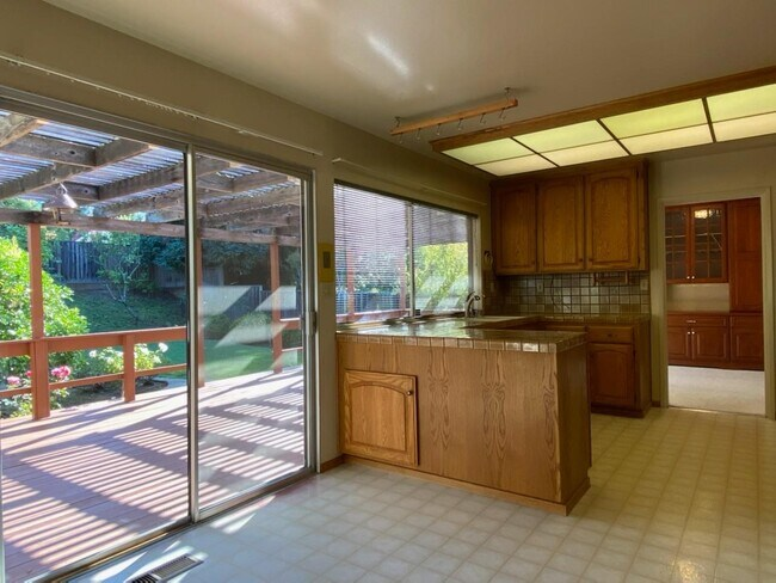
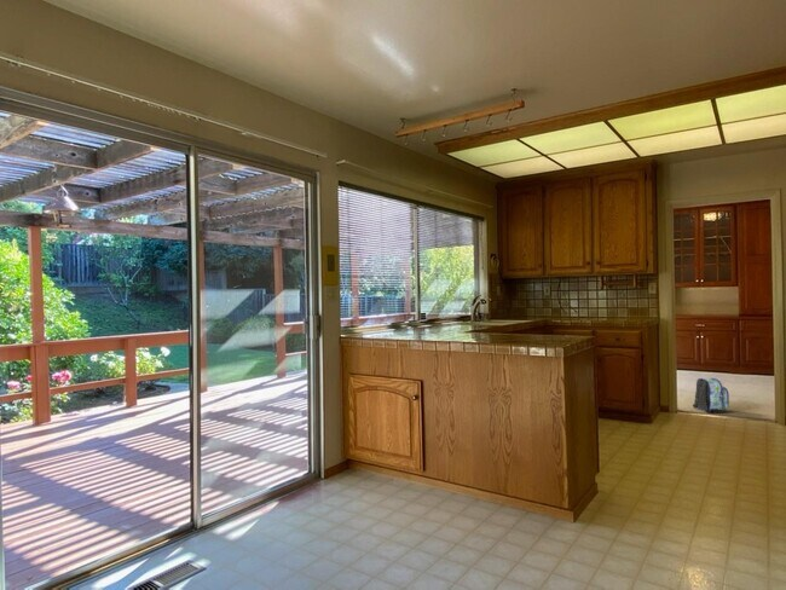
+ backpack (711, 394)
